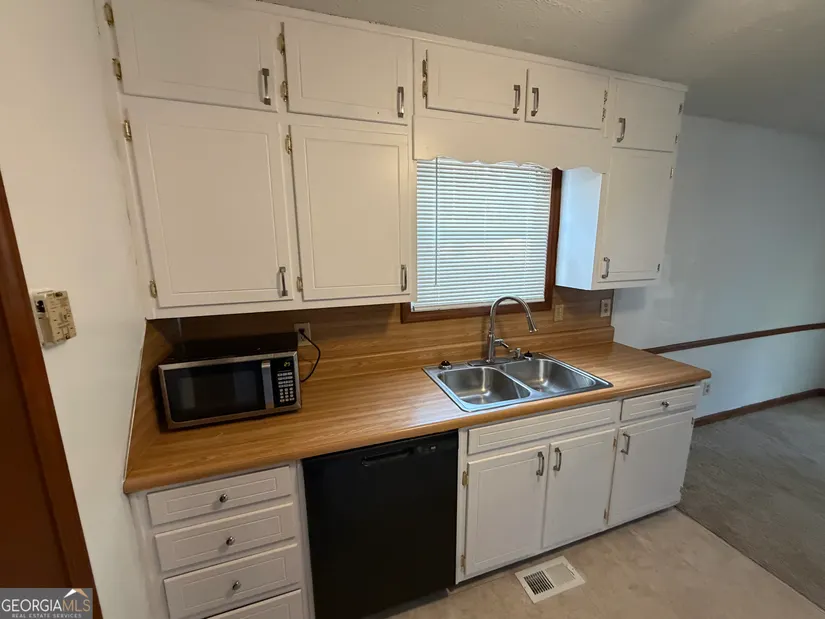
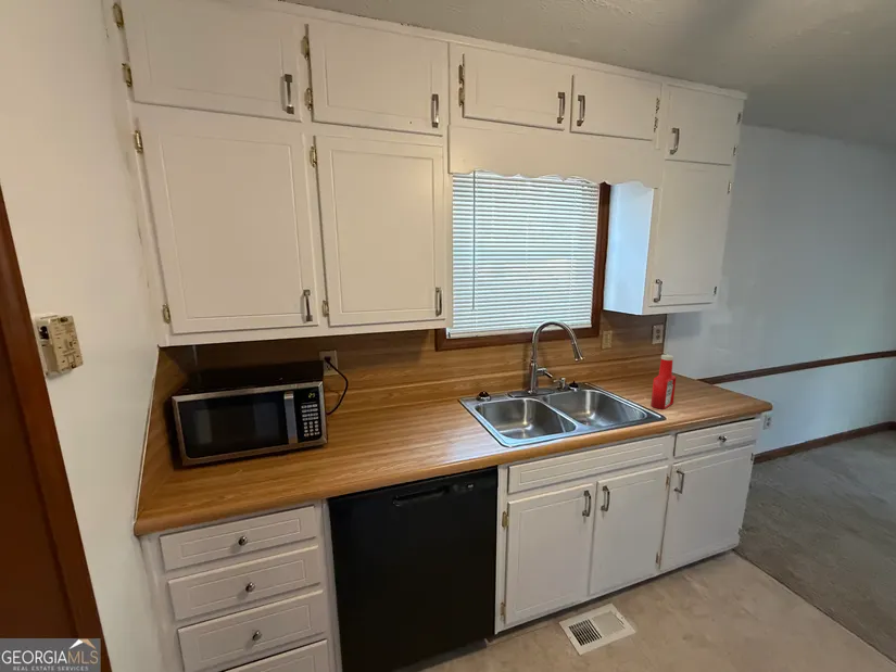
+ soap bottle (664, 380)
